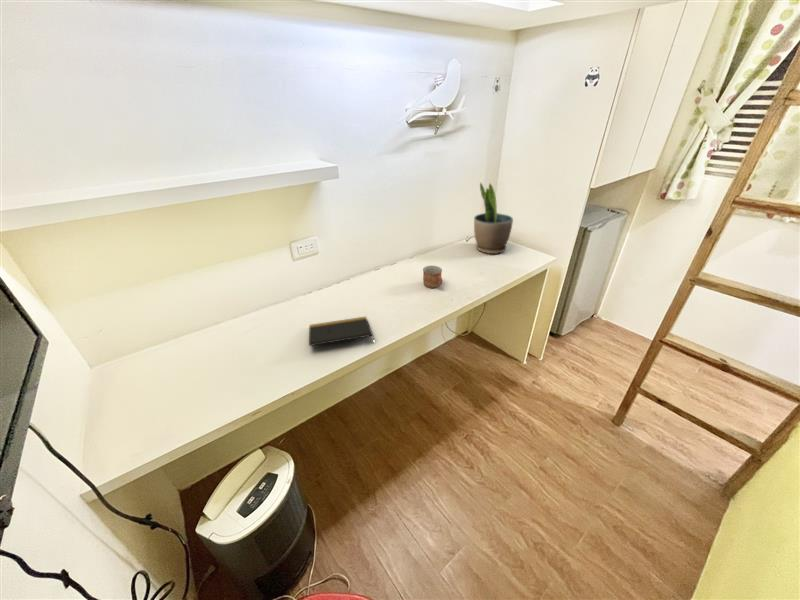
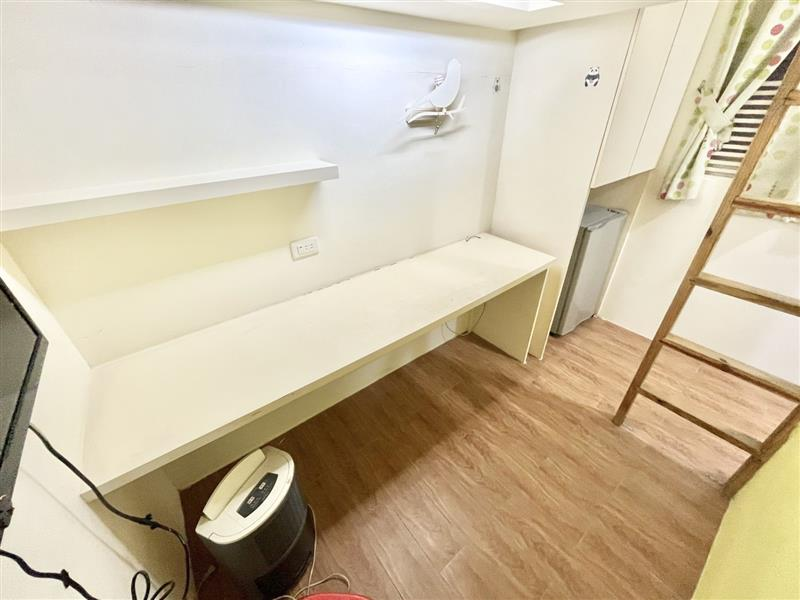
- mug (433, 278)
- potted plant (493, 216)
- notepad (339, 330)
